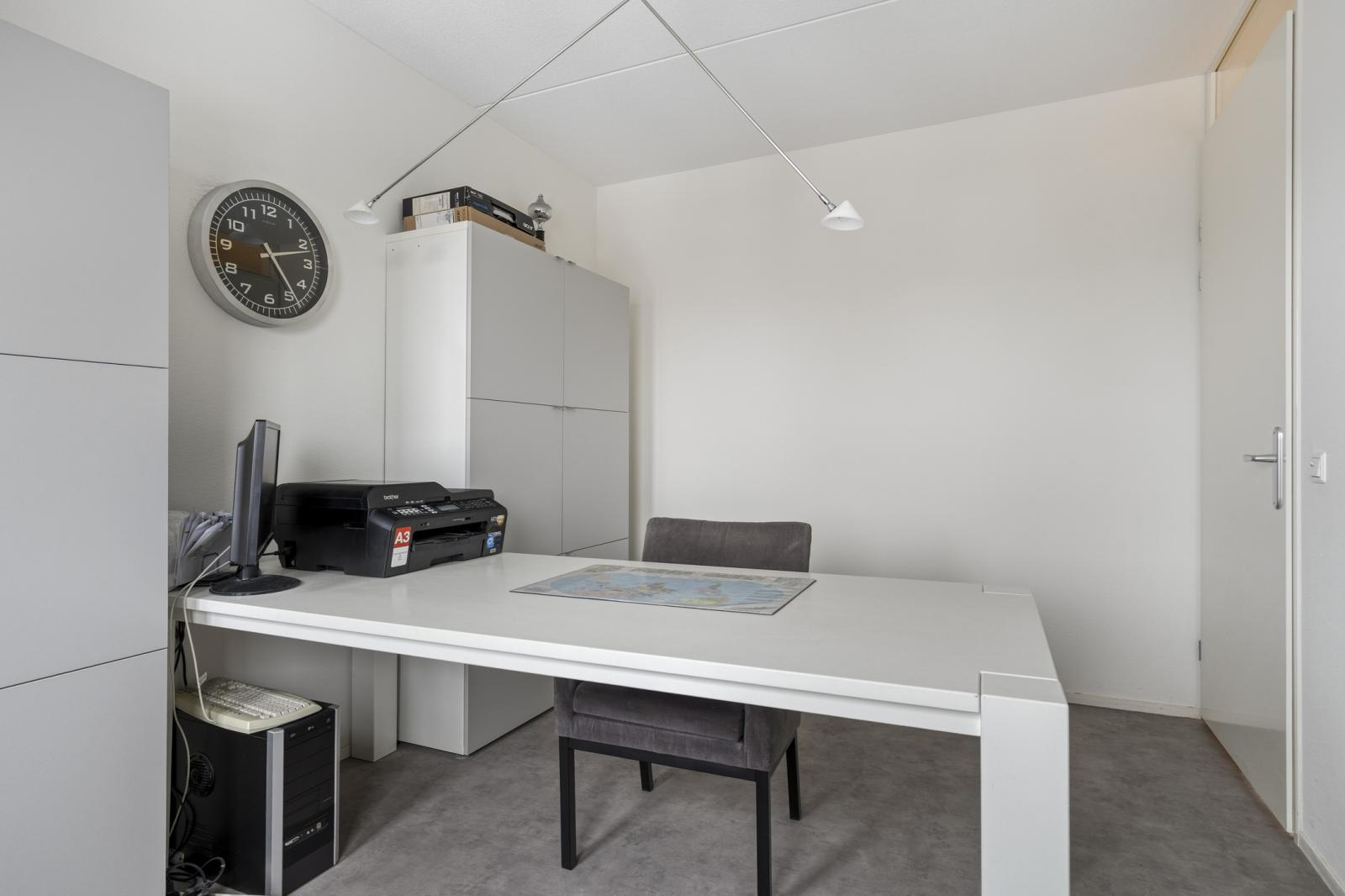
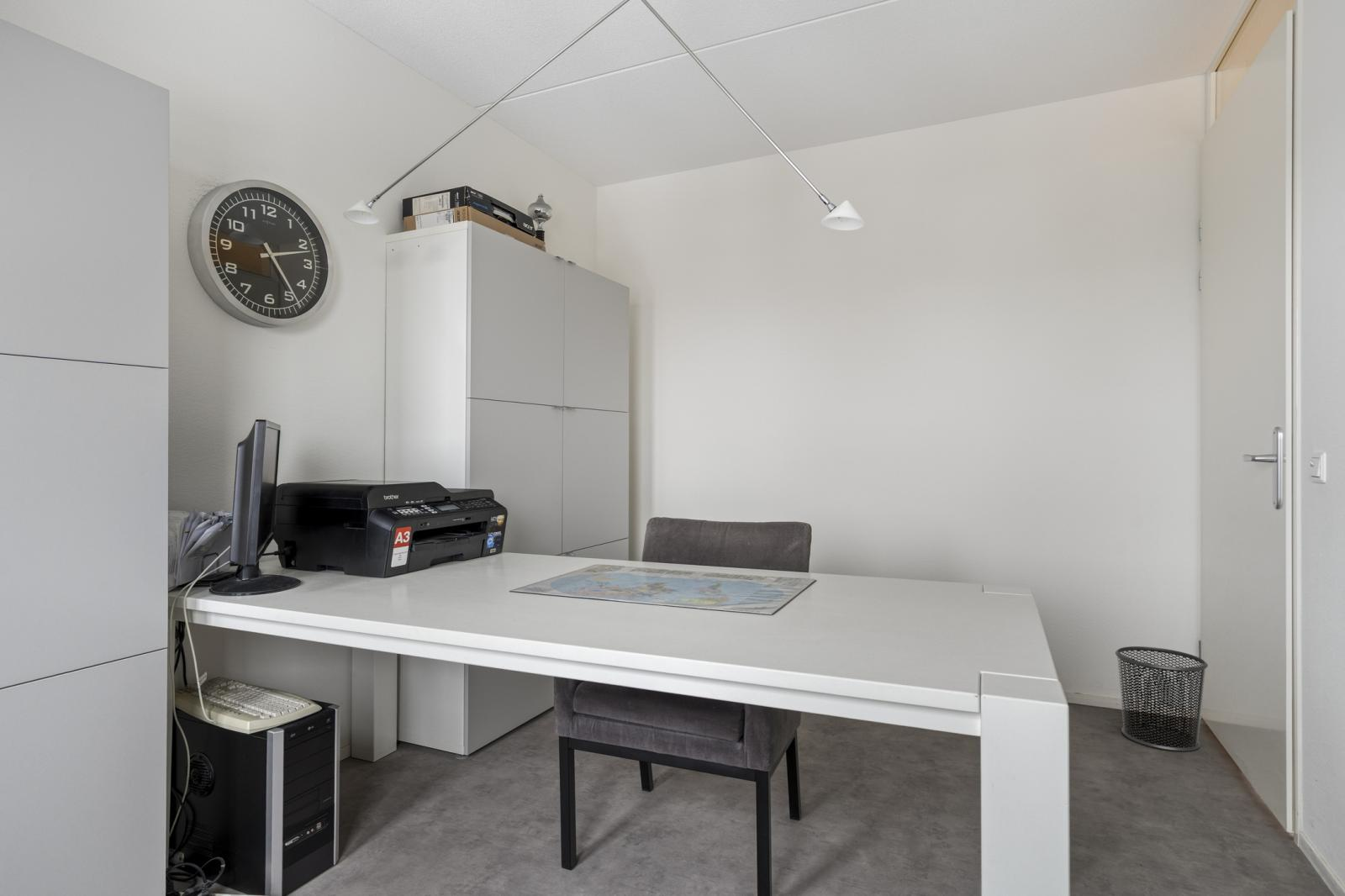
+ waste bin (1160, 697)
